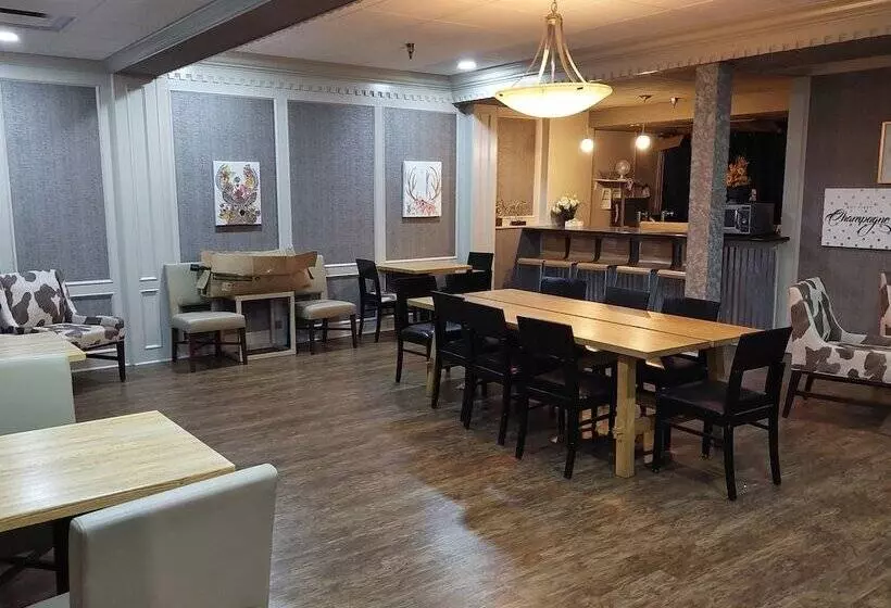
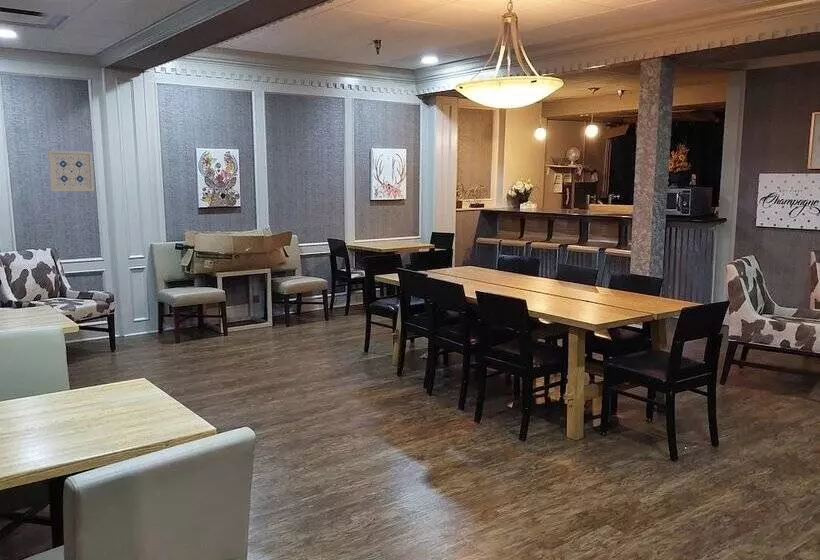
+ wall art (71, 171)
